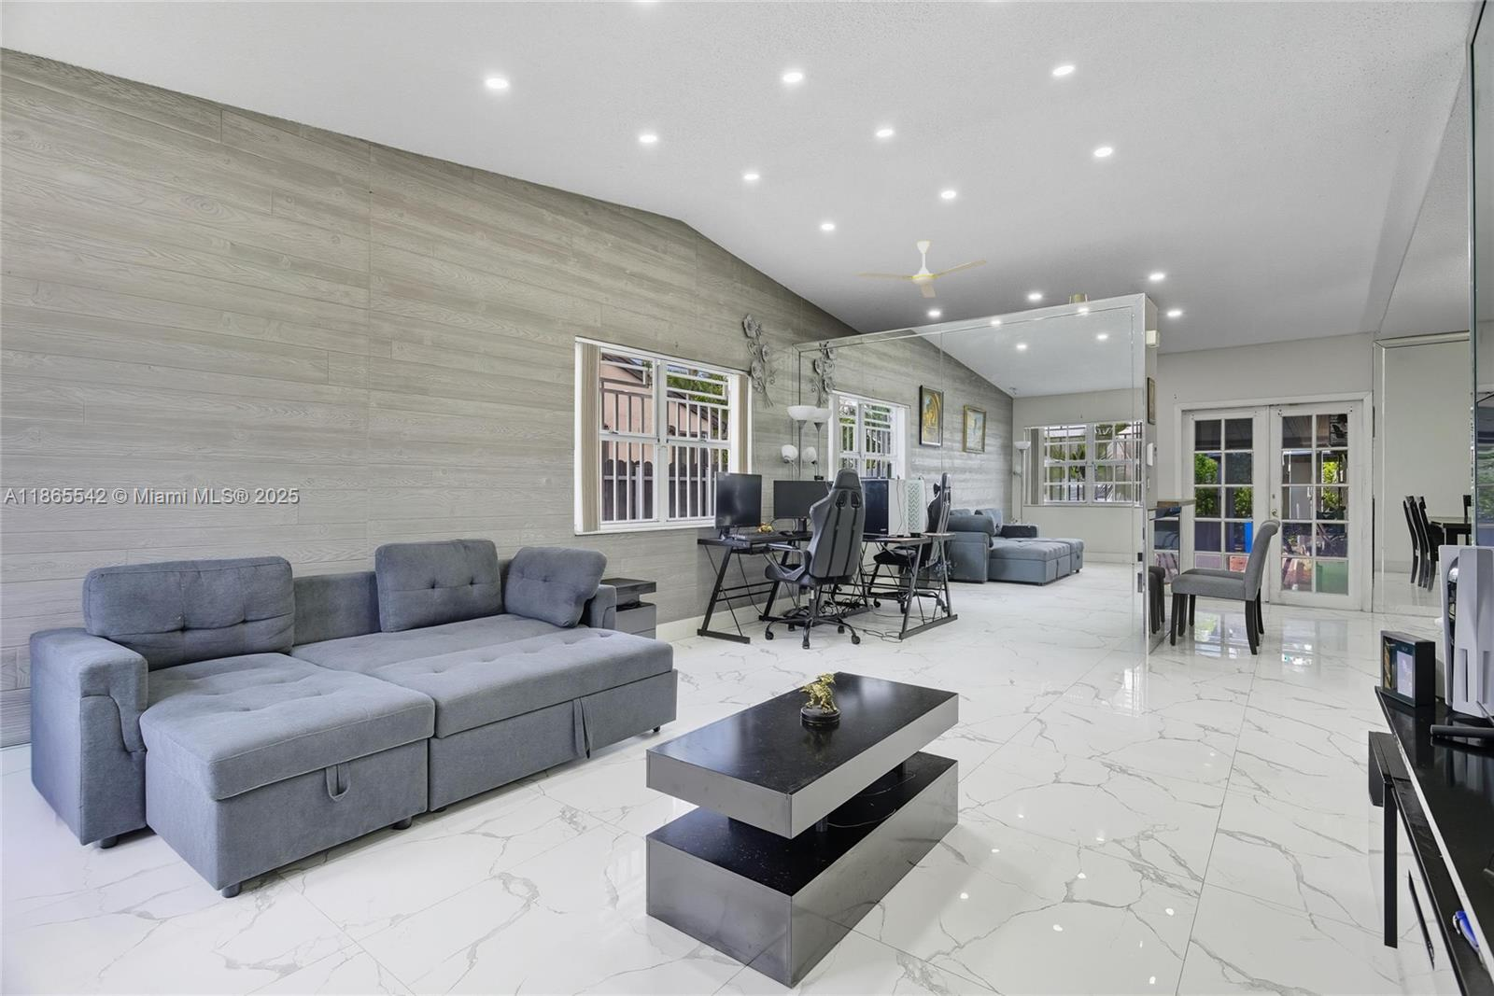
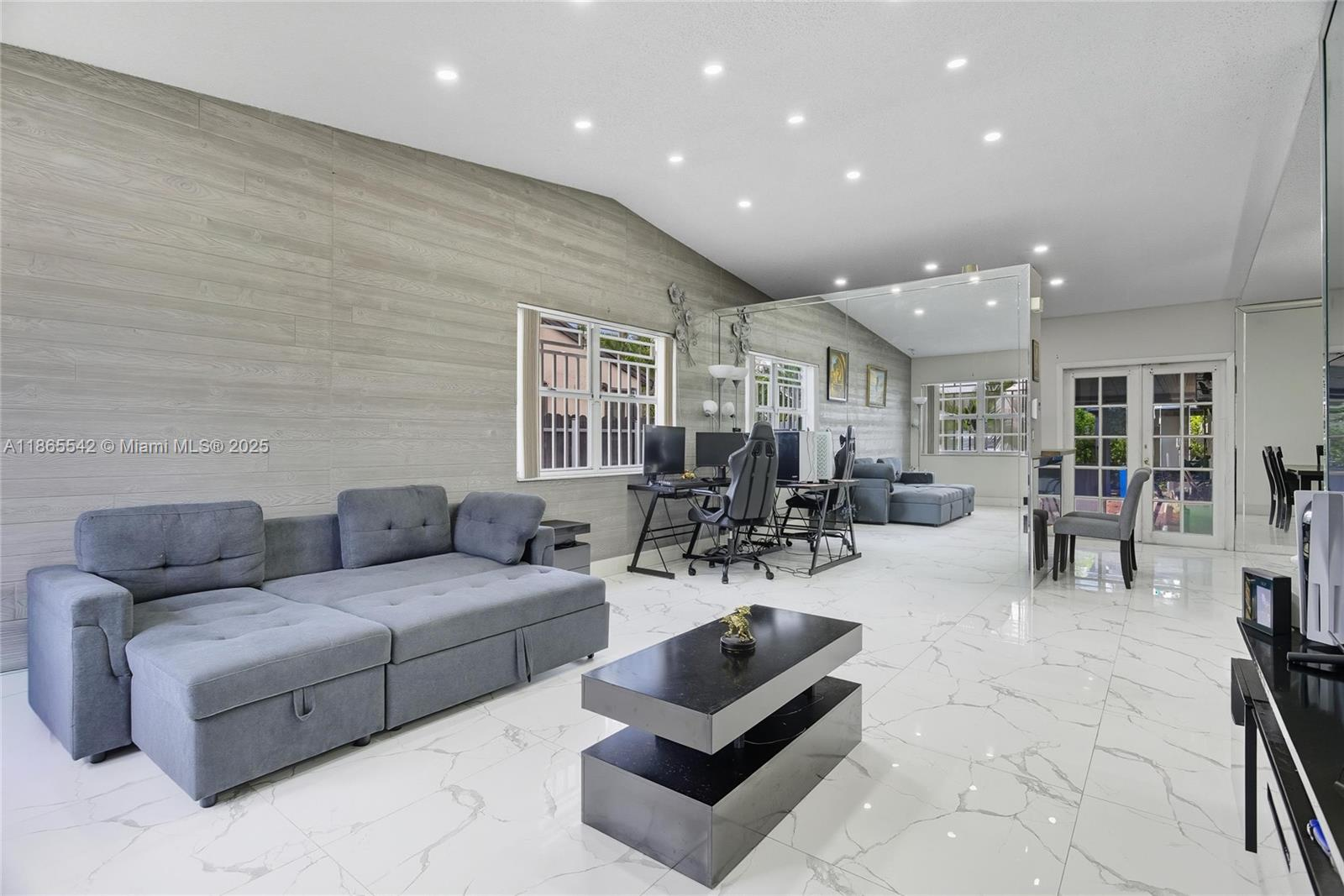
- ceiling fan (920, 269)
